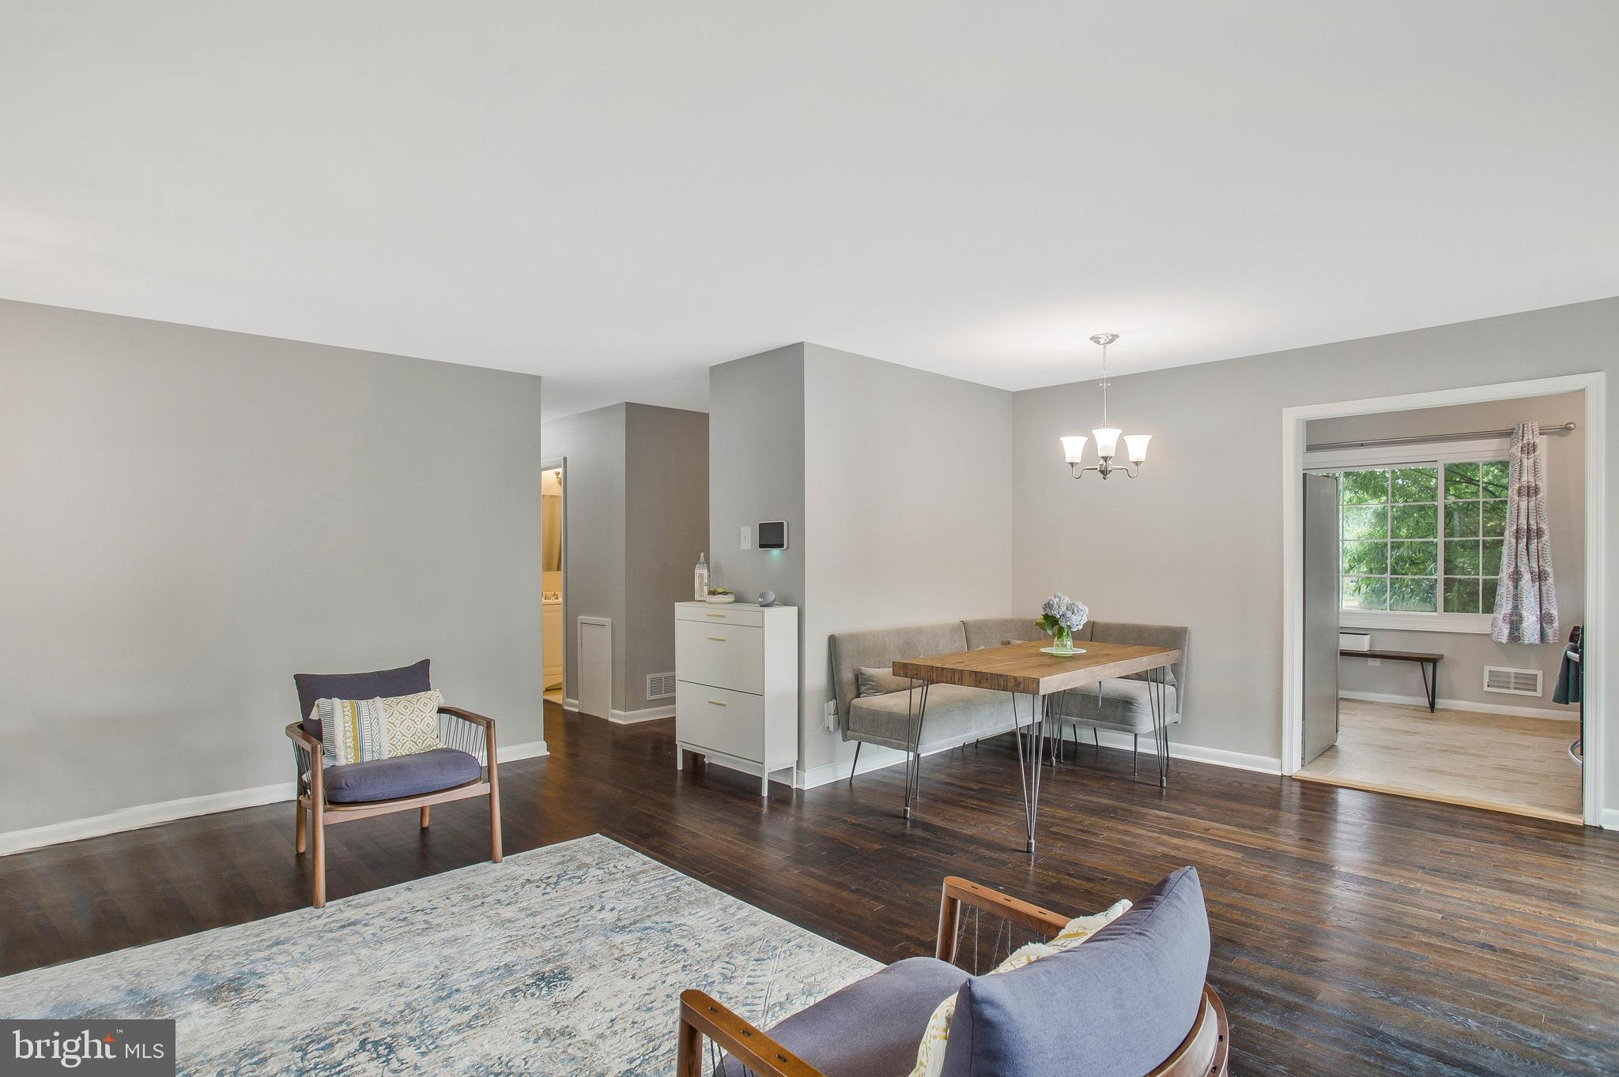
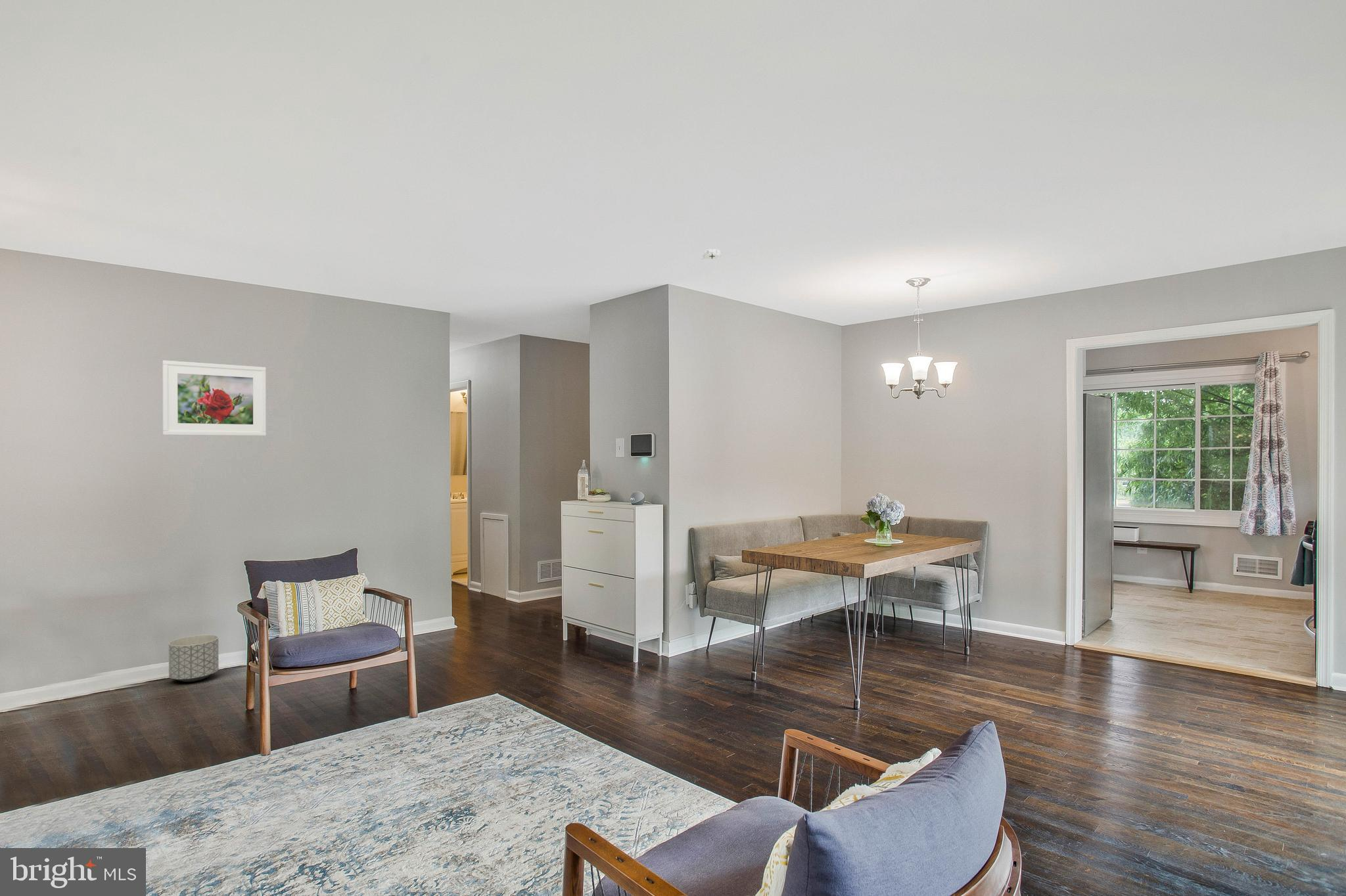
+ planter (194, 660)
+ smoke detector (711, 254)
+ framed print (216, 399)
